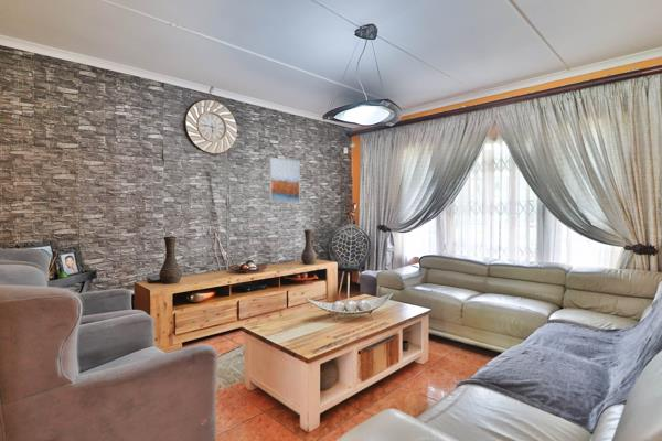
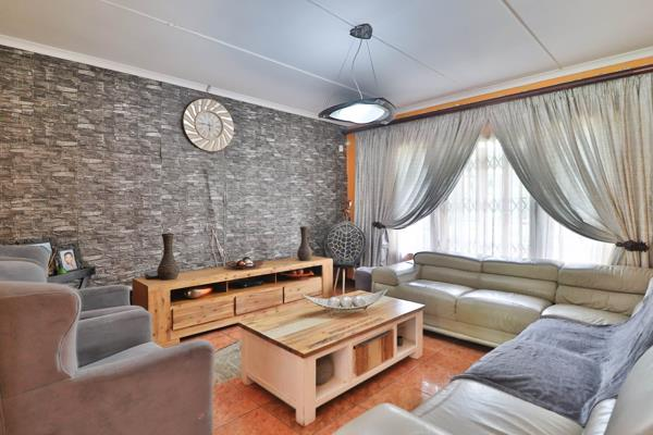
- wall art (285, 181)
